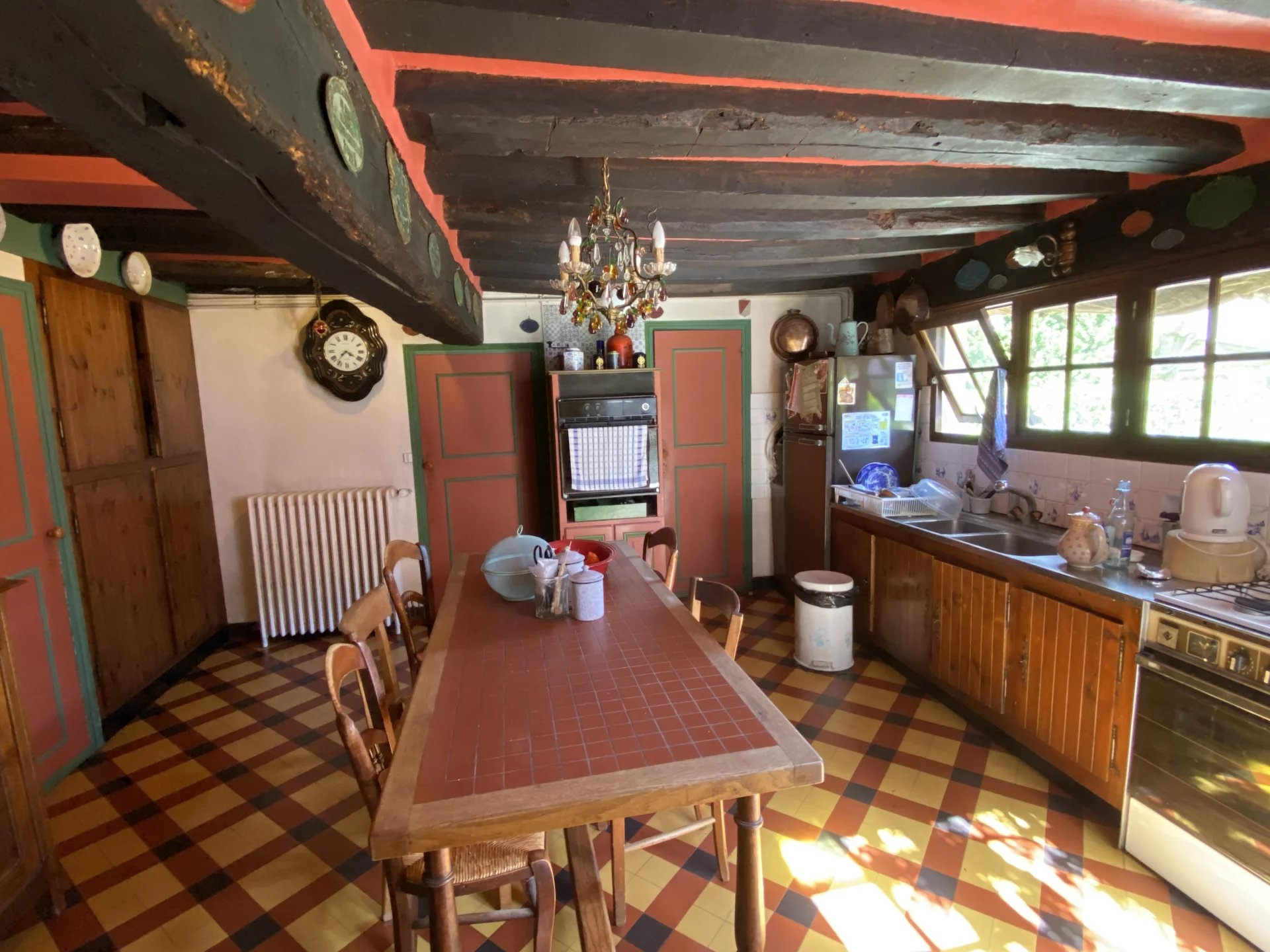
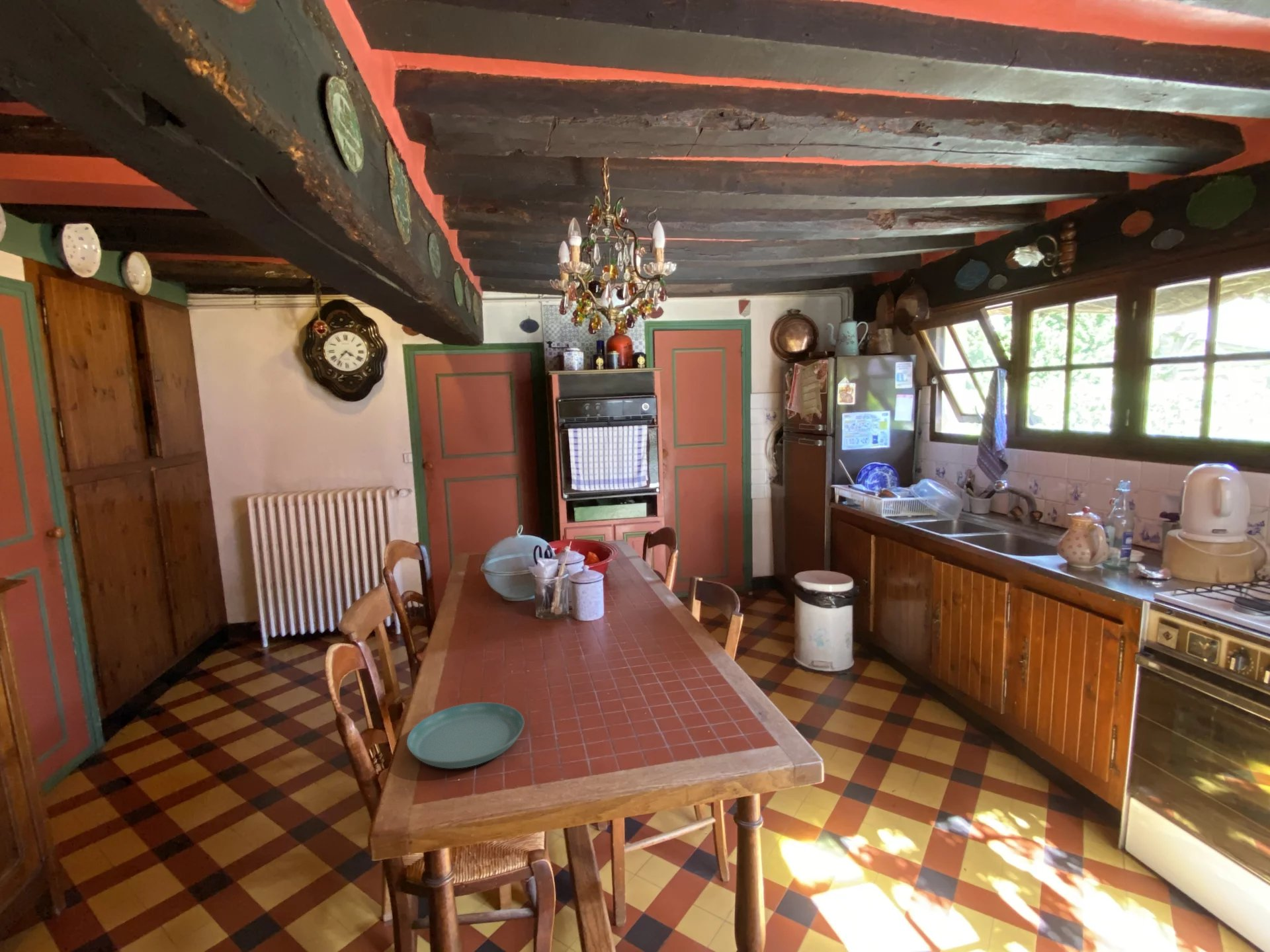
+ saucer (467, 735)
